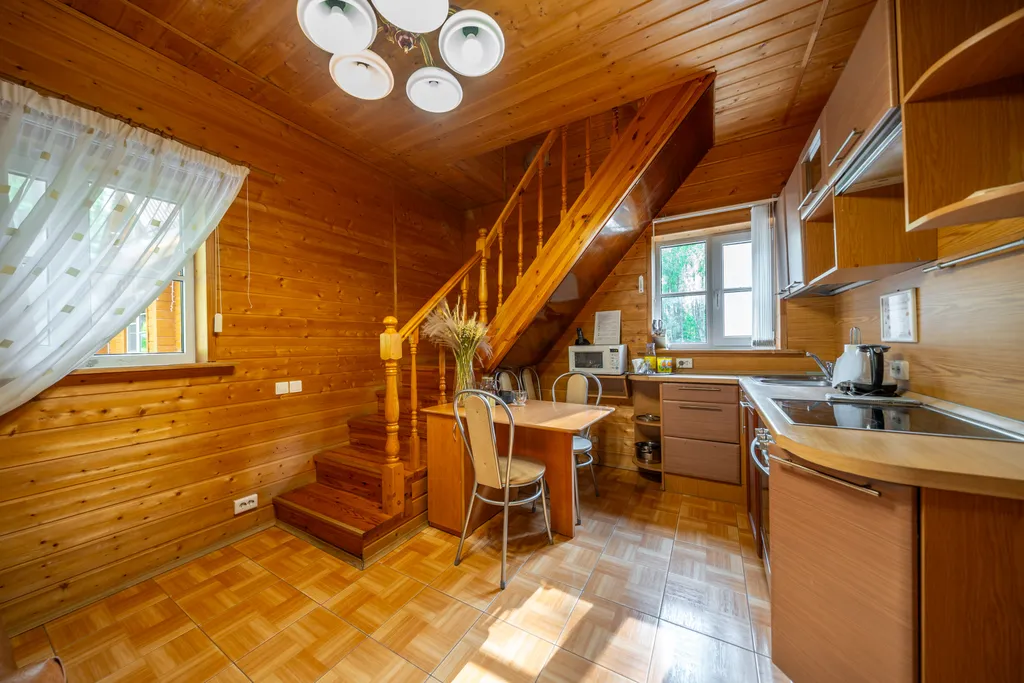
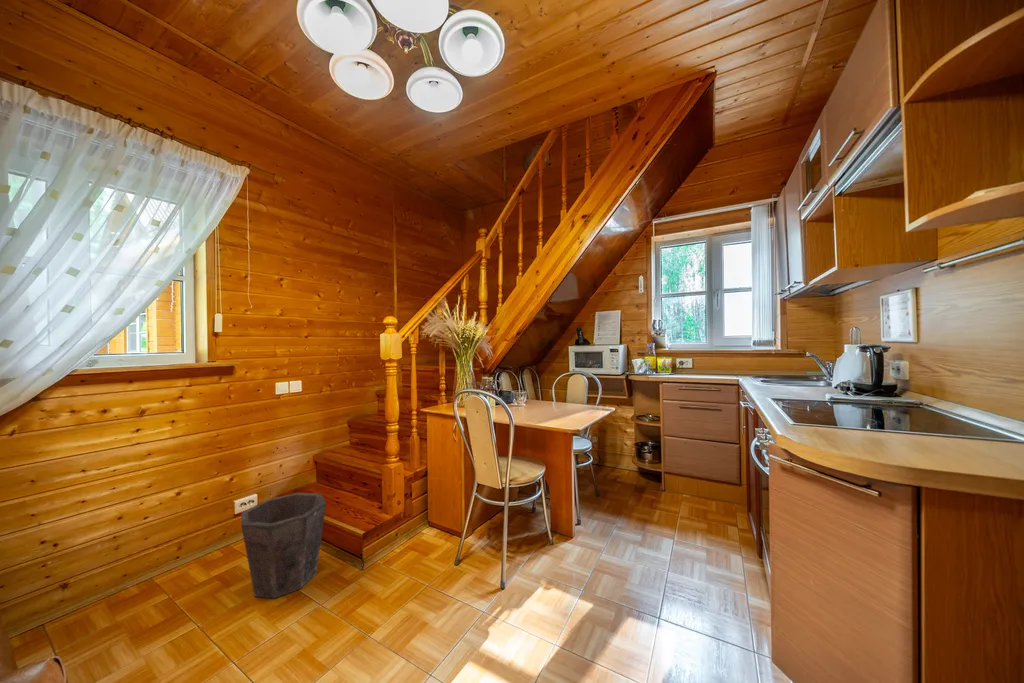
+ waste bin (285, 543)
